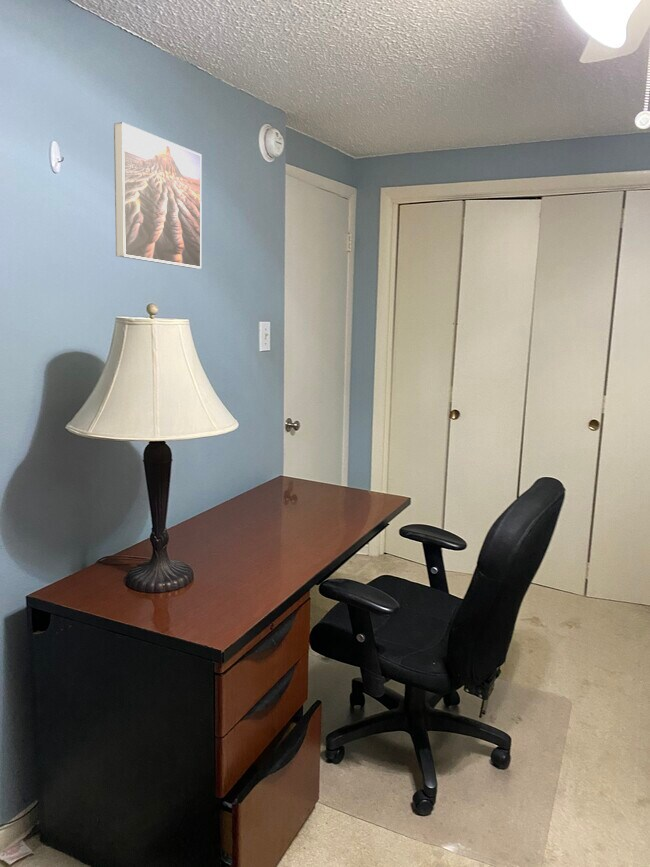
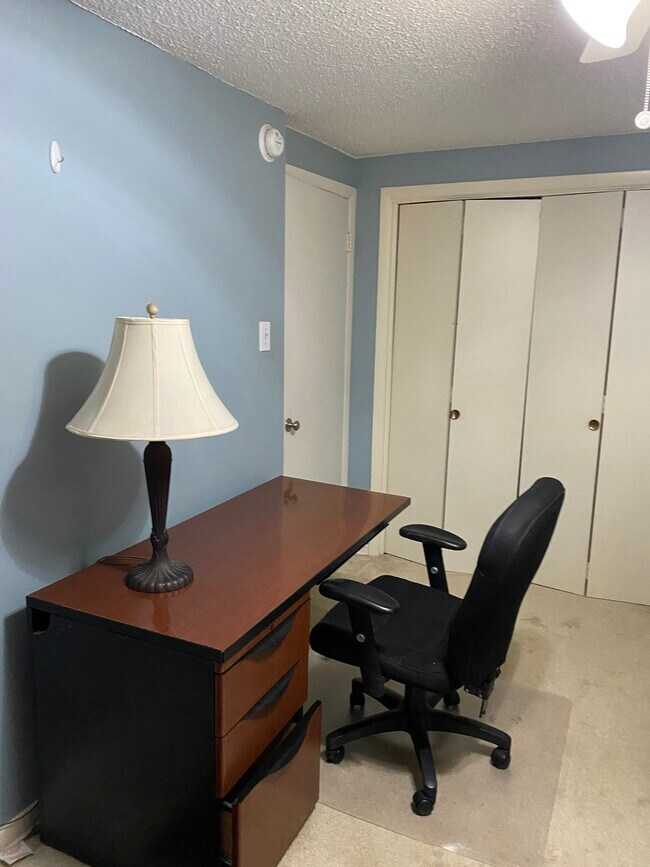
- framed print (161, 202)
